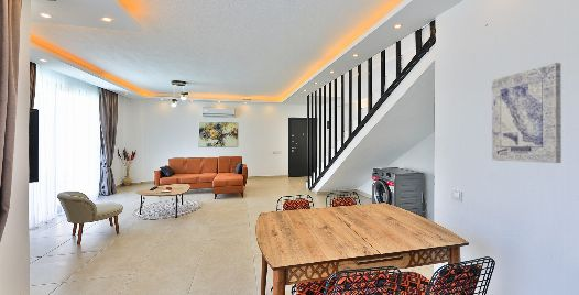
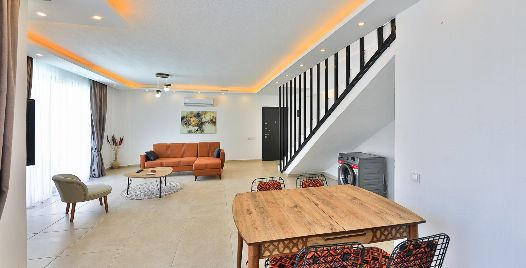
- wall art (522, 117)
